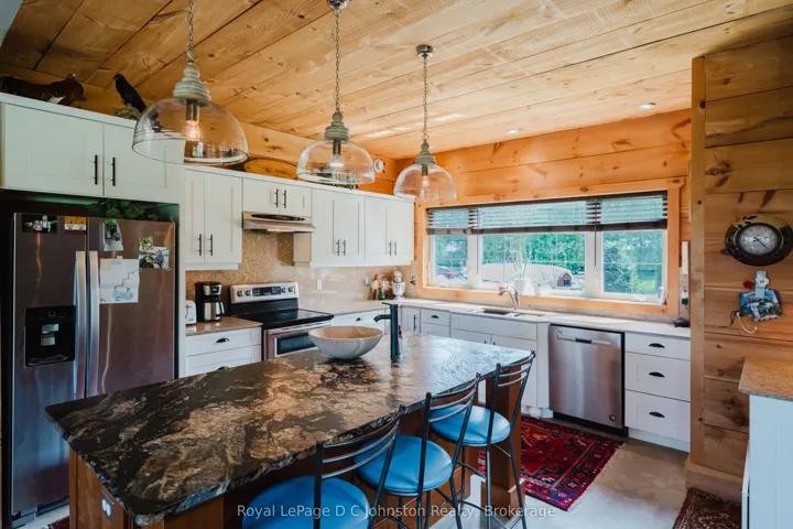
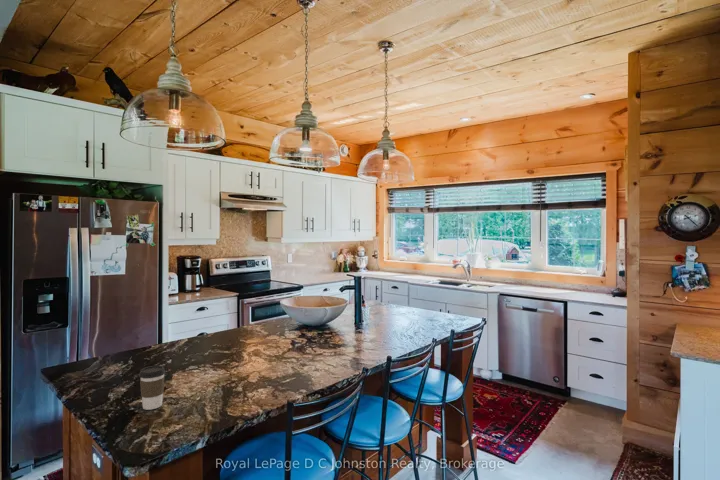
+ coffee cup (152, 387)
